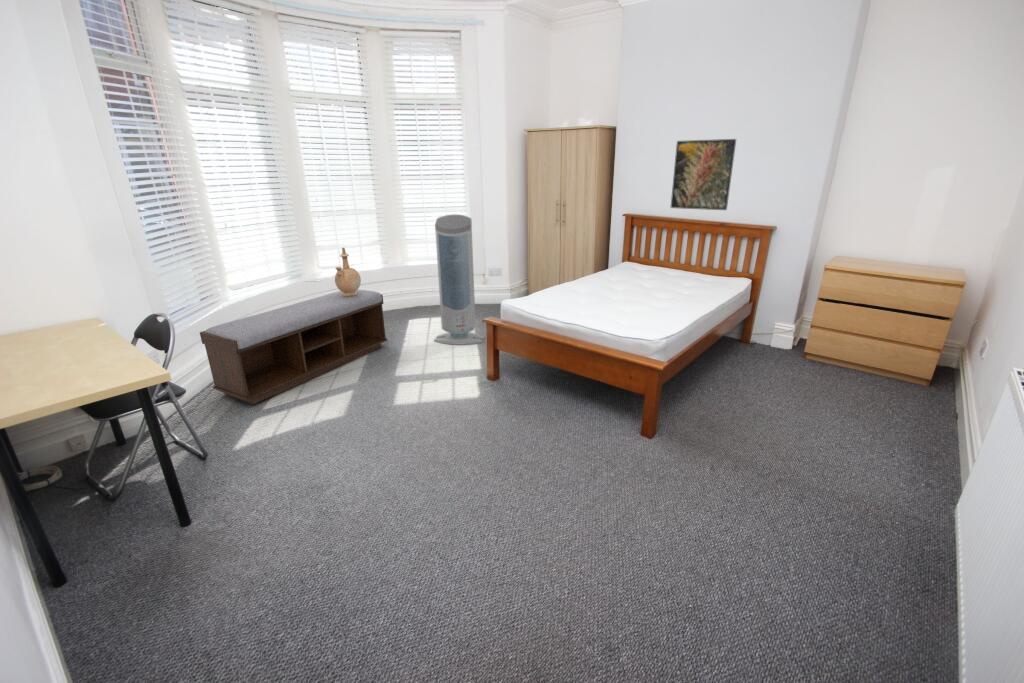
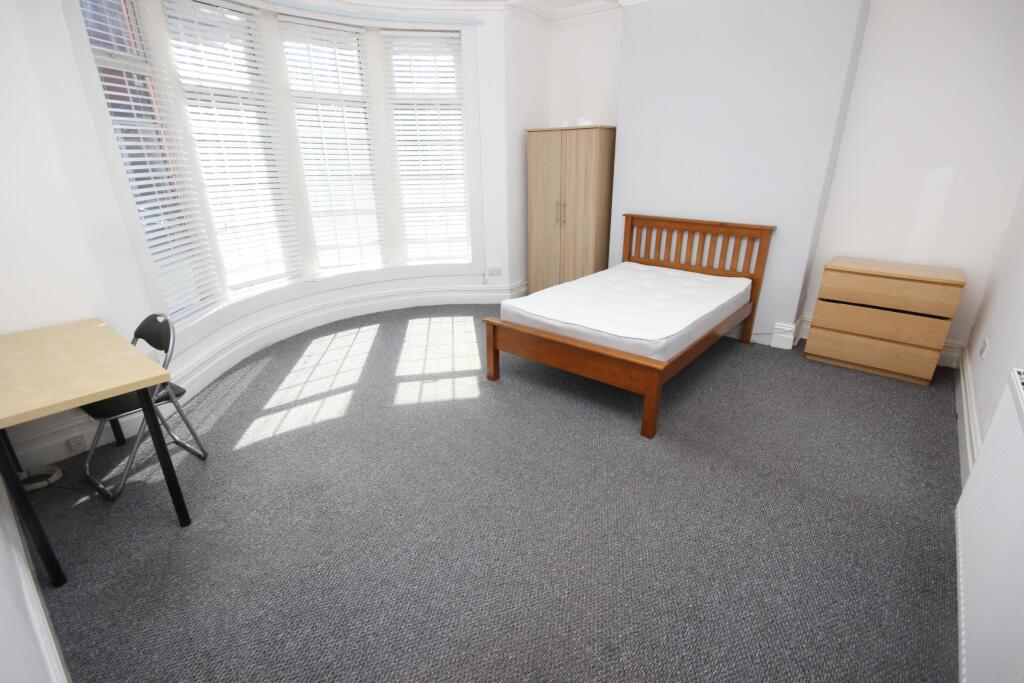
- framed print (701, 175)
- air purifier (456, 280)
- vase (346, 271)
- bench (307, 338)
